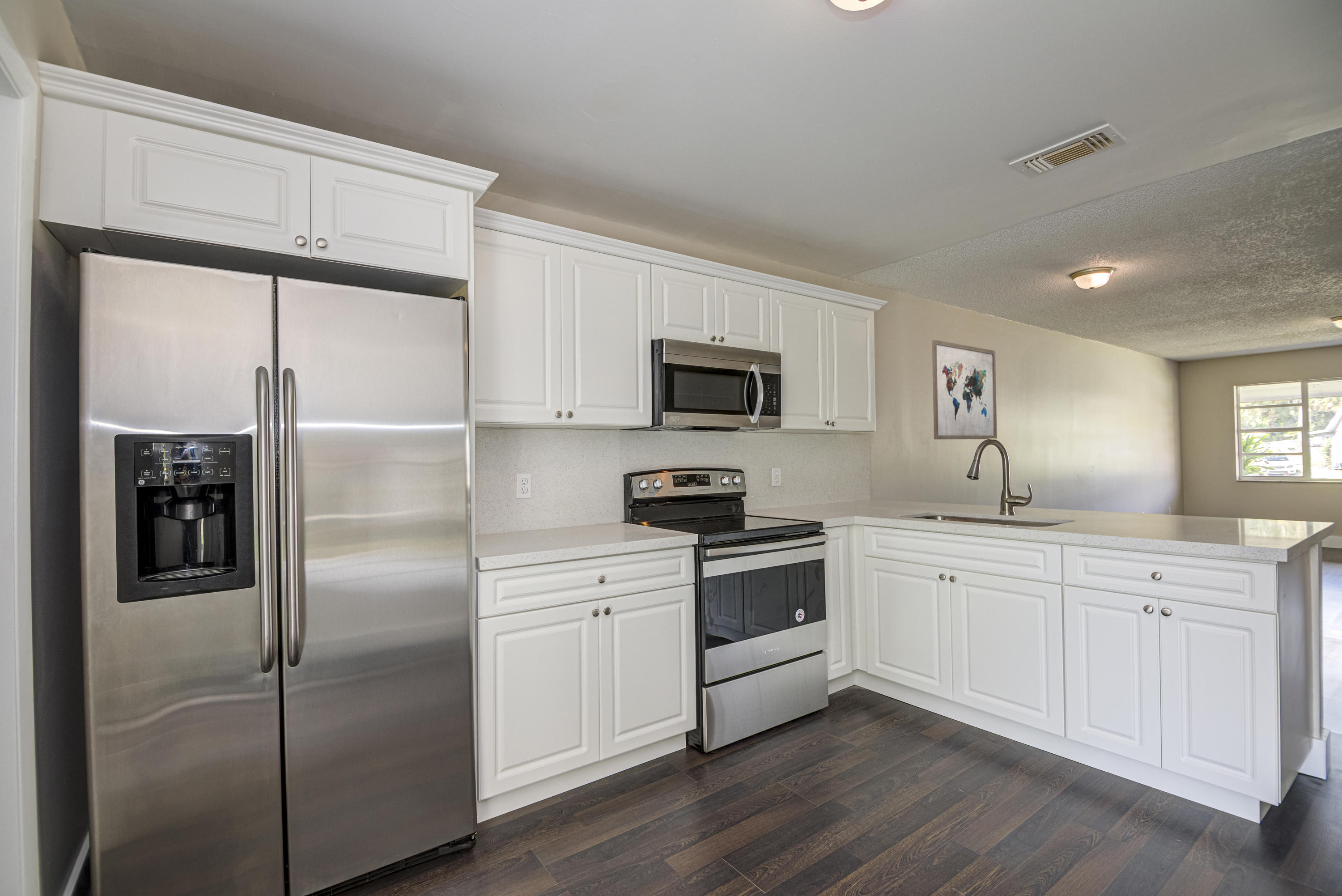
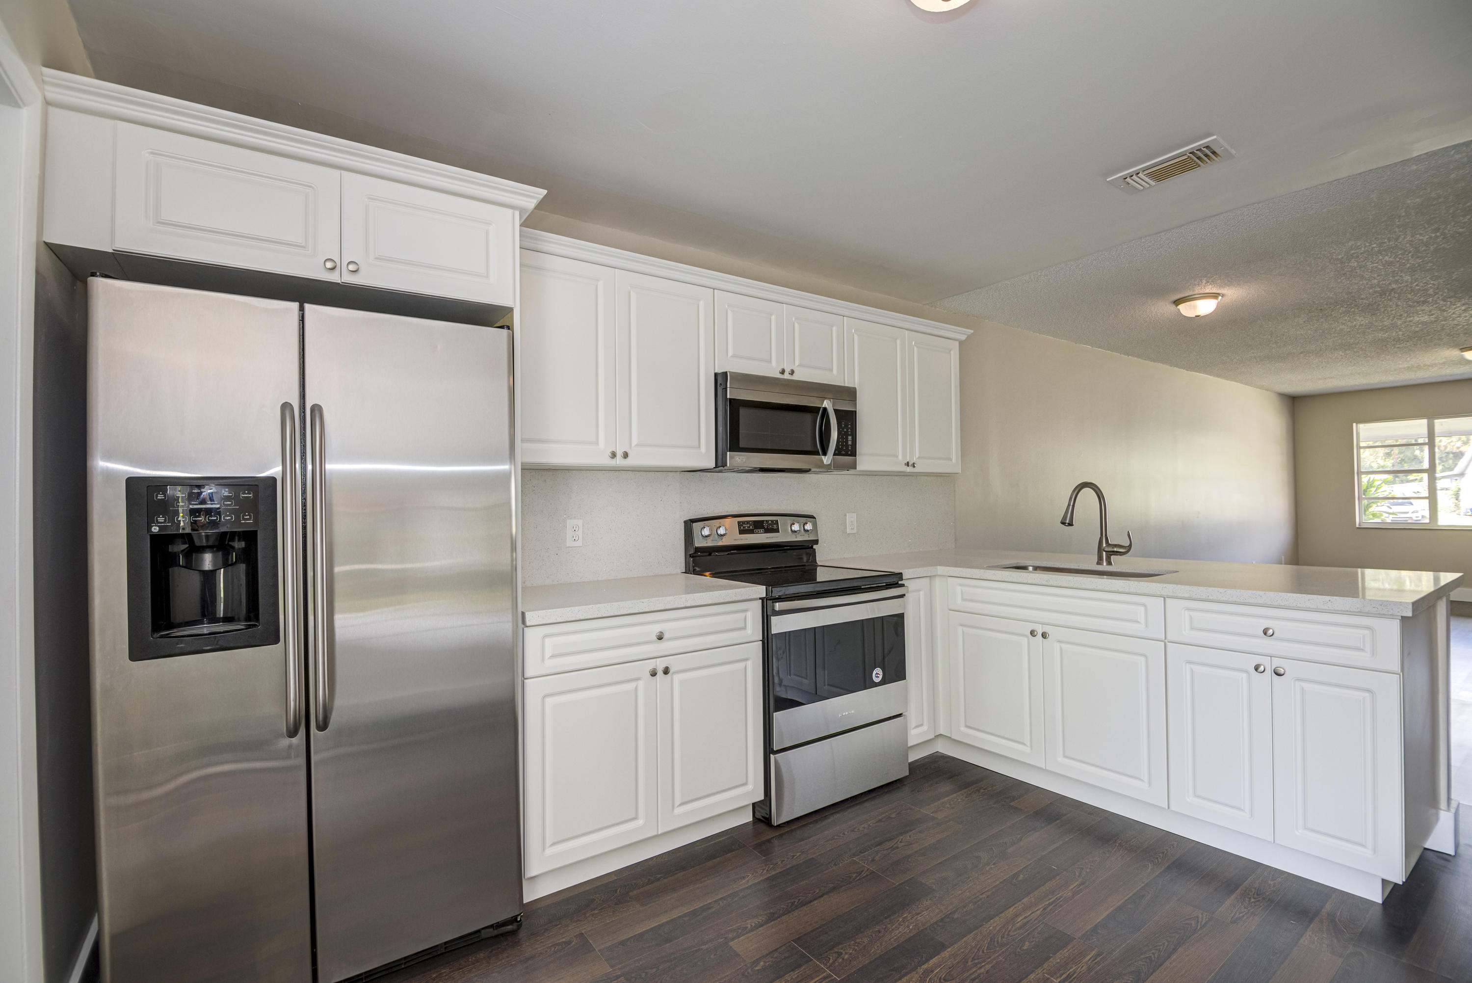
- wall art (966, 392)
